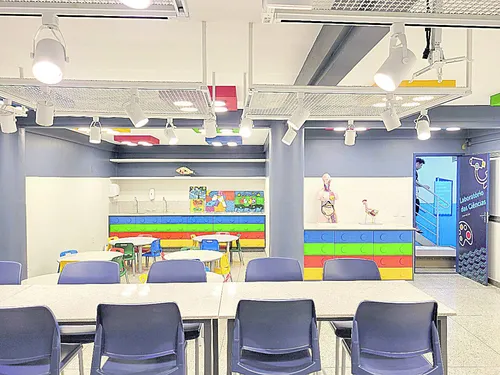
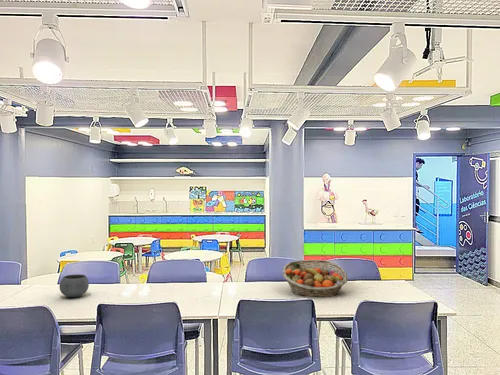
+ fruit basket (314, 278)
+ bowl (74, 286)
